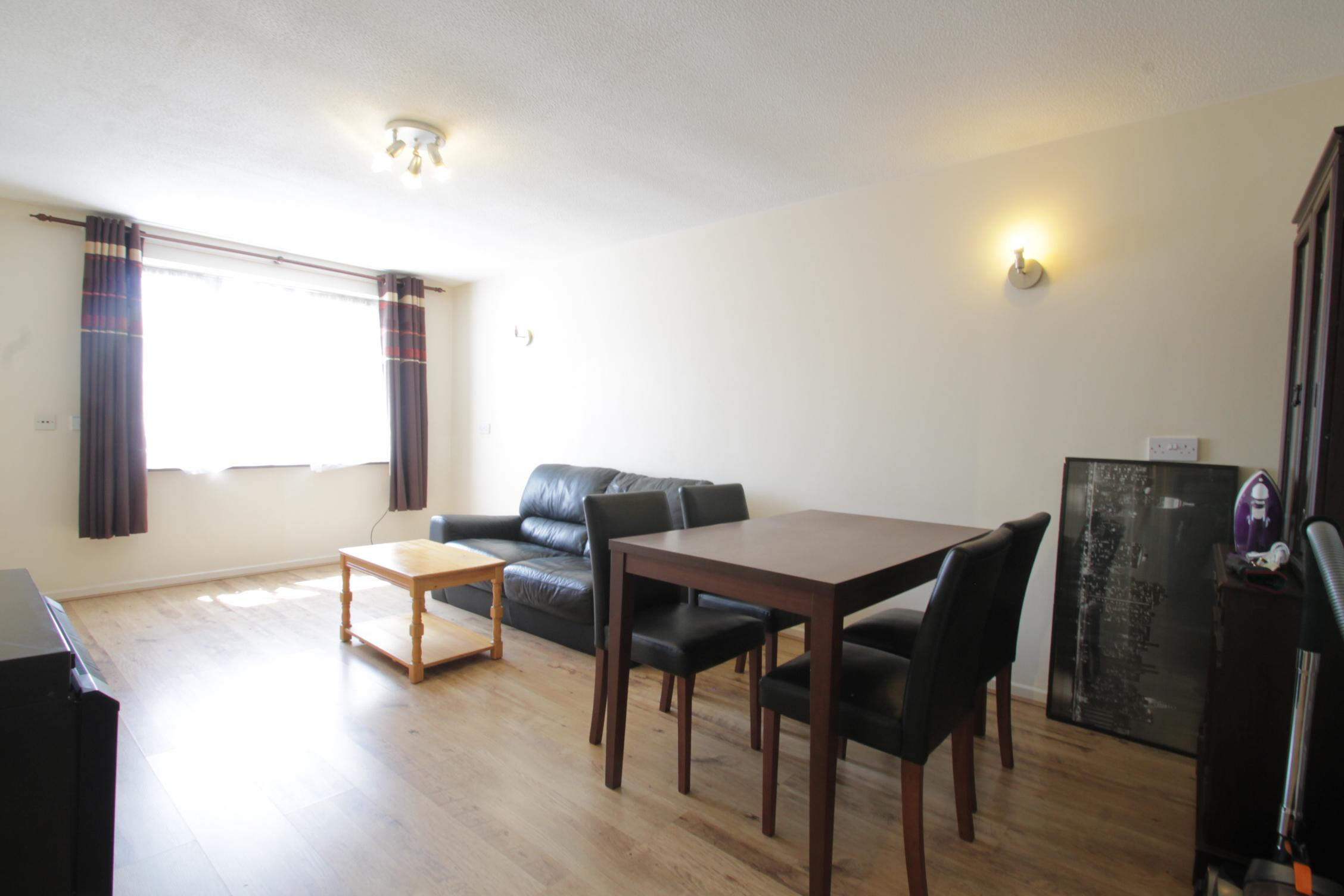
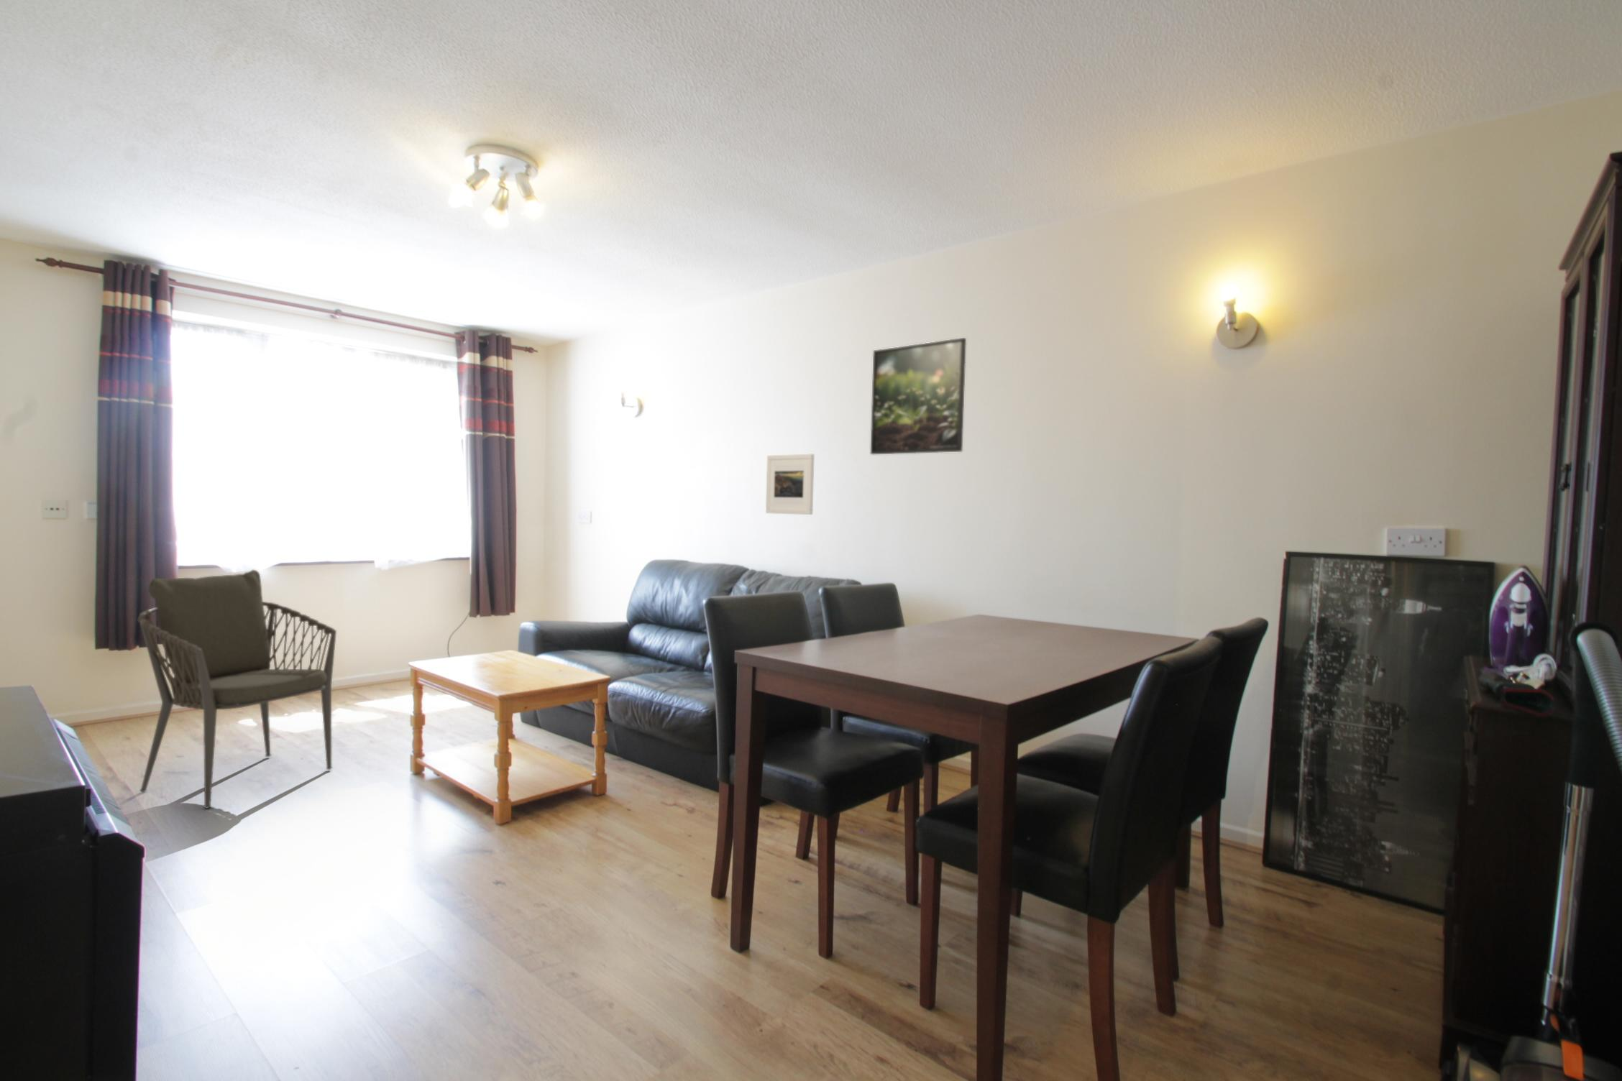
+ armchair (239, 678)
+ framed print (916, 399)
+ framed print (789, 484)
